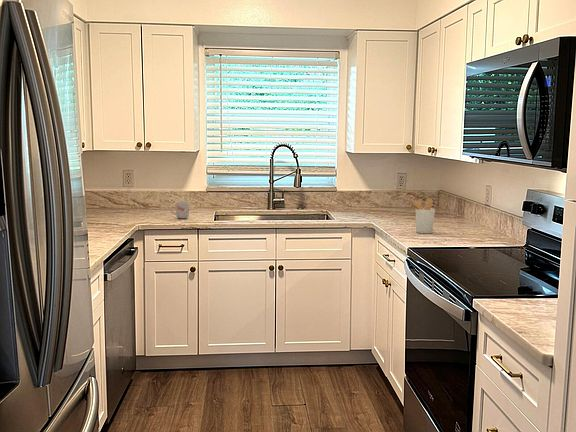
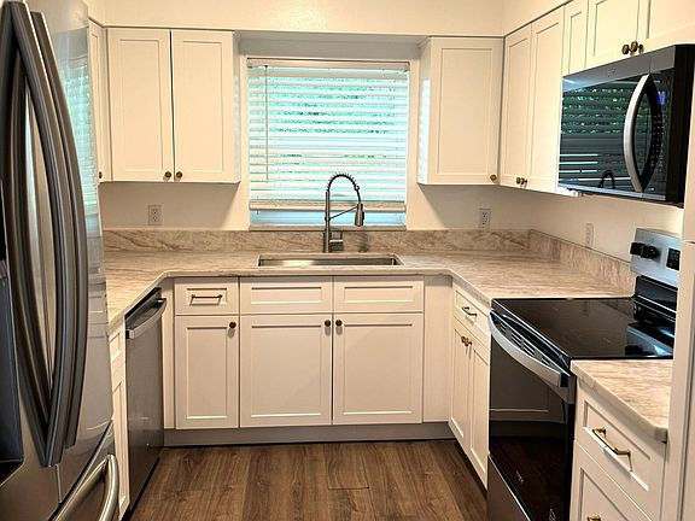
- mug (180, 207)
- utensil holder (420, 214)
